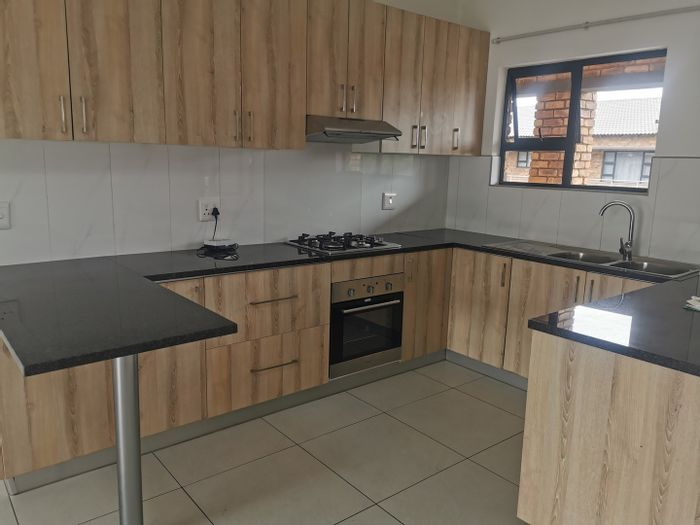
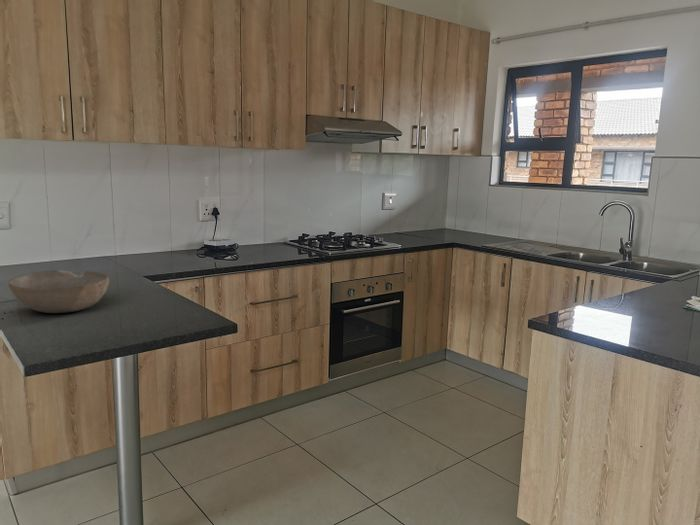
+ bowl (60, 293)
